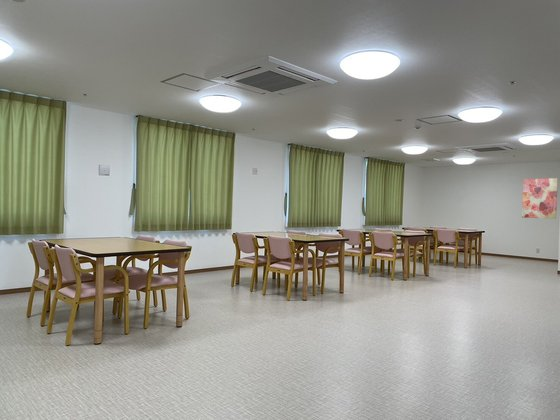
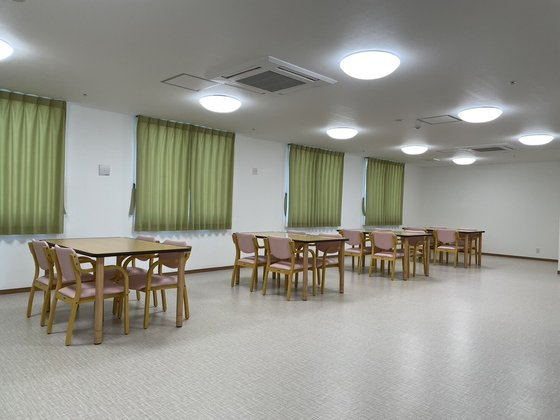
- wall art (539, 198)
